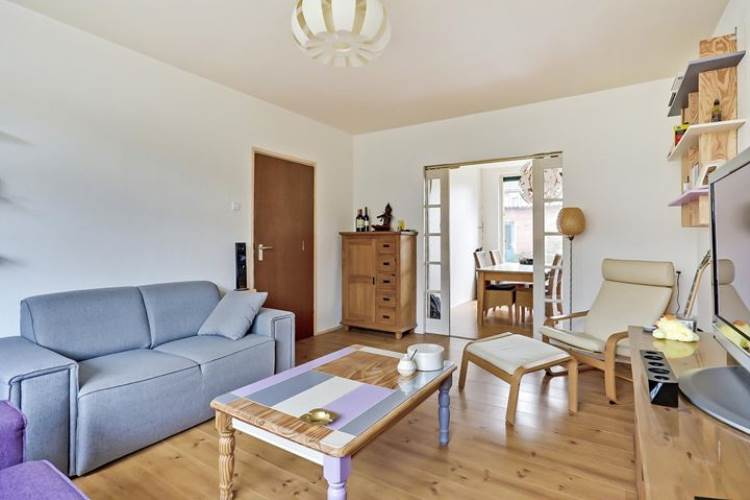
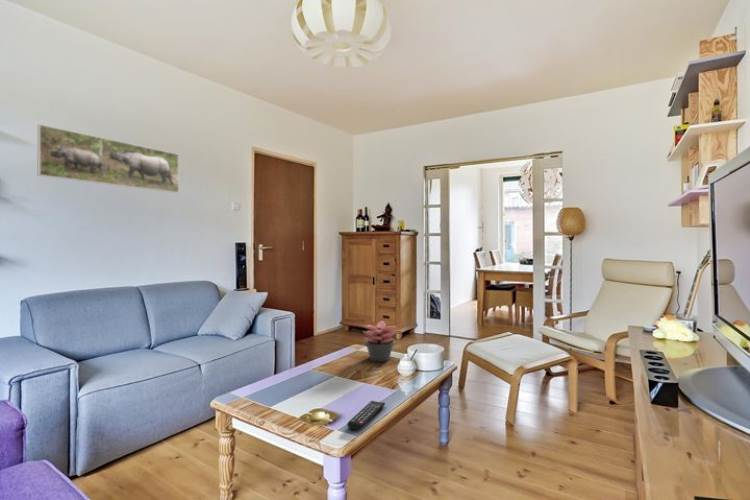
+ remote control (367, 414)
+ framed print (117, 163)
+ succulent plant (379, 341)
